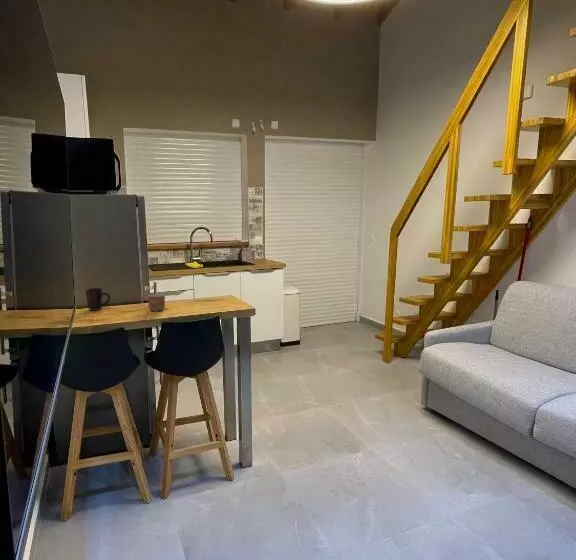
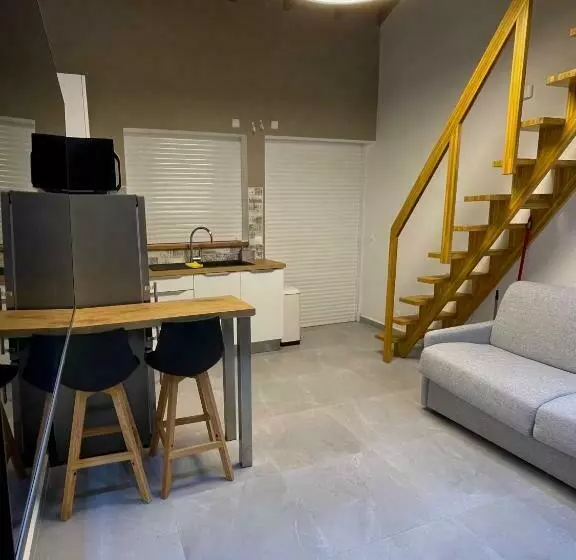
- mug (154, 302)
- mug (97, 299)
